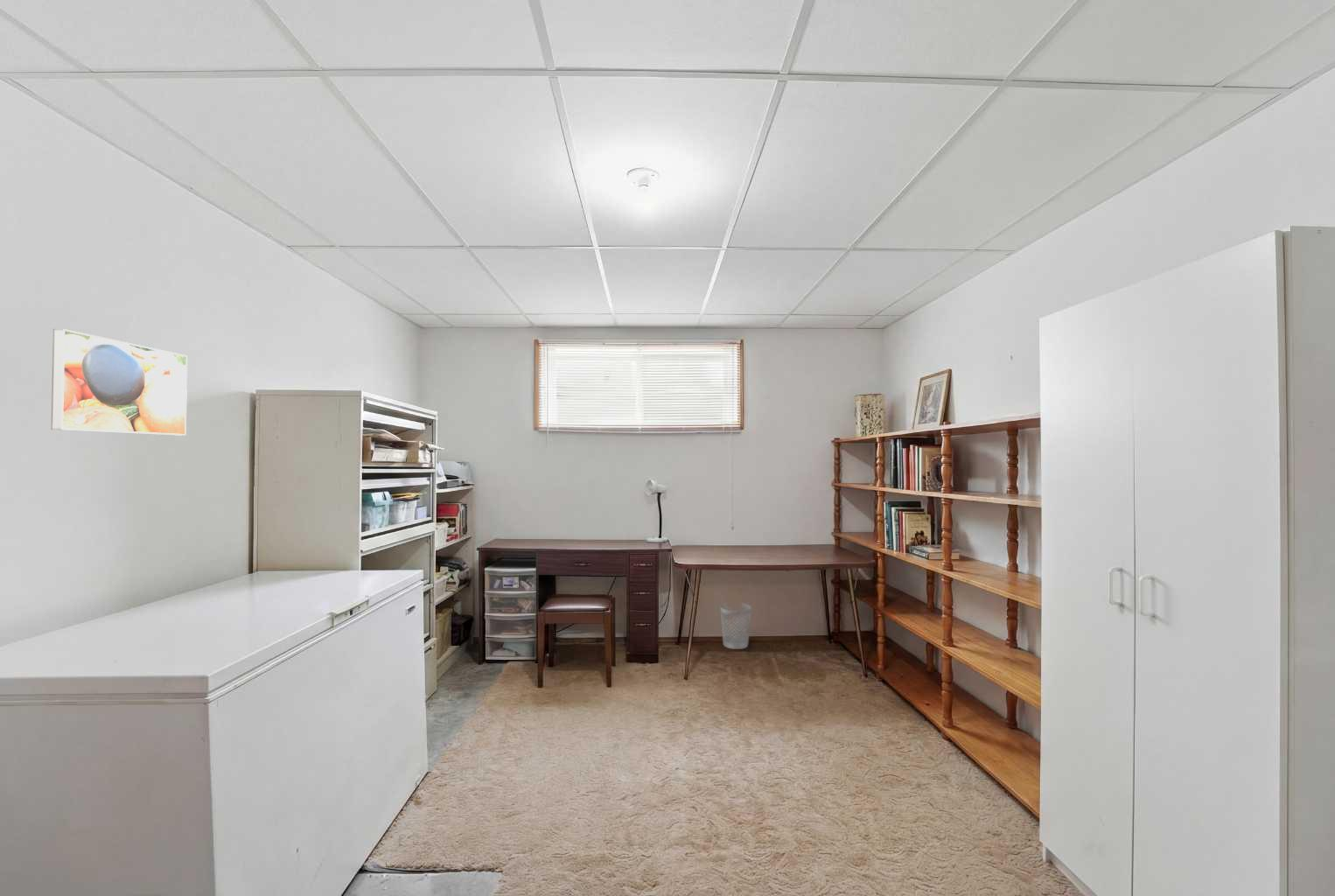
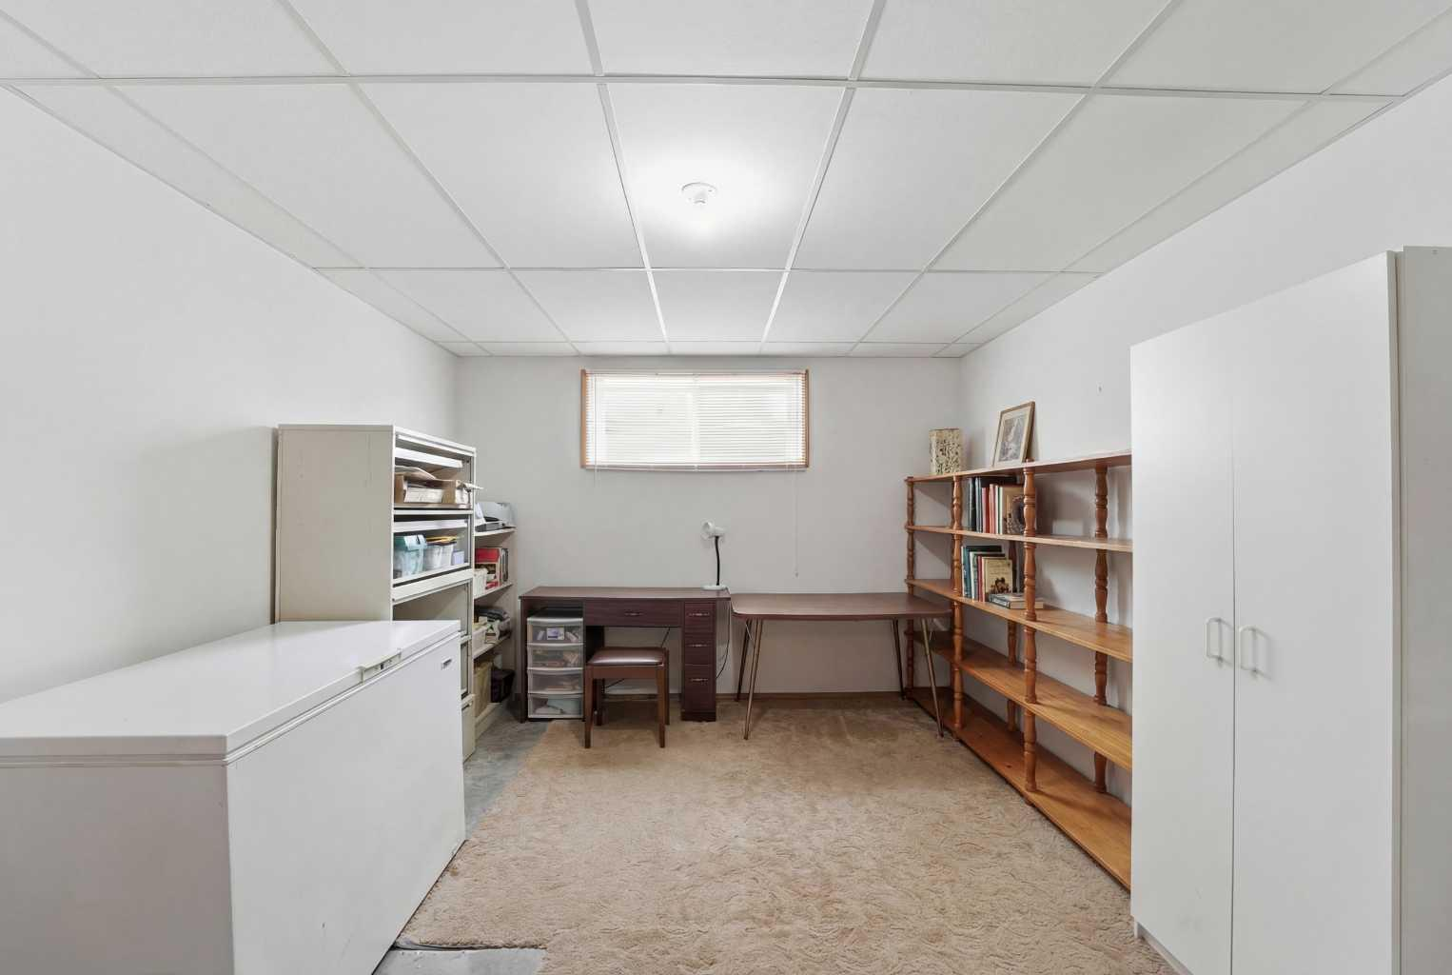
- wastebasket (736, 626)
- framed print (127, 388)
